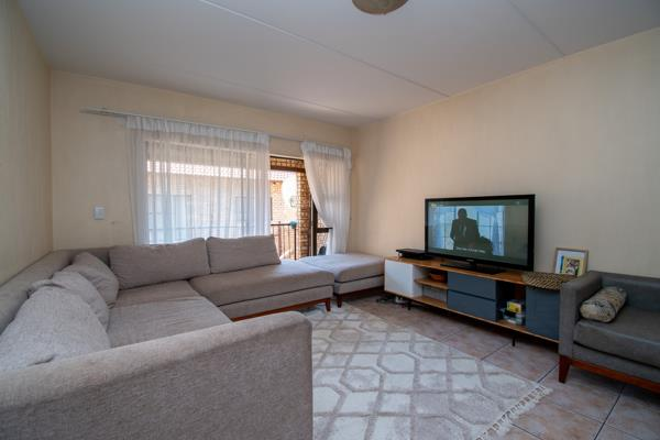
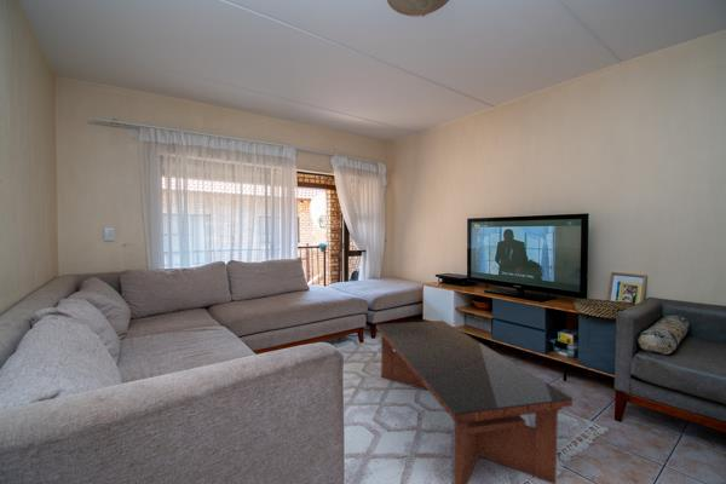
+ coffee table (445, 382)
